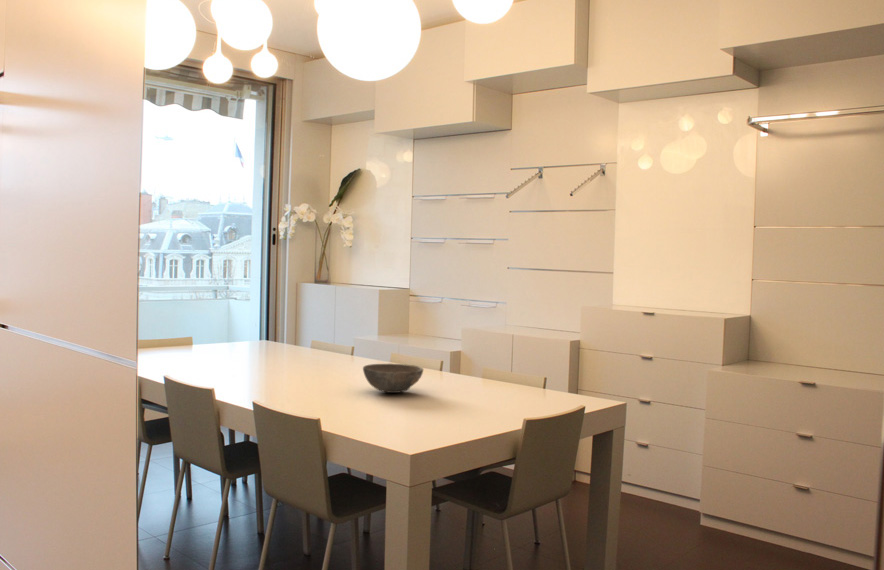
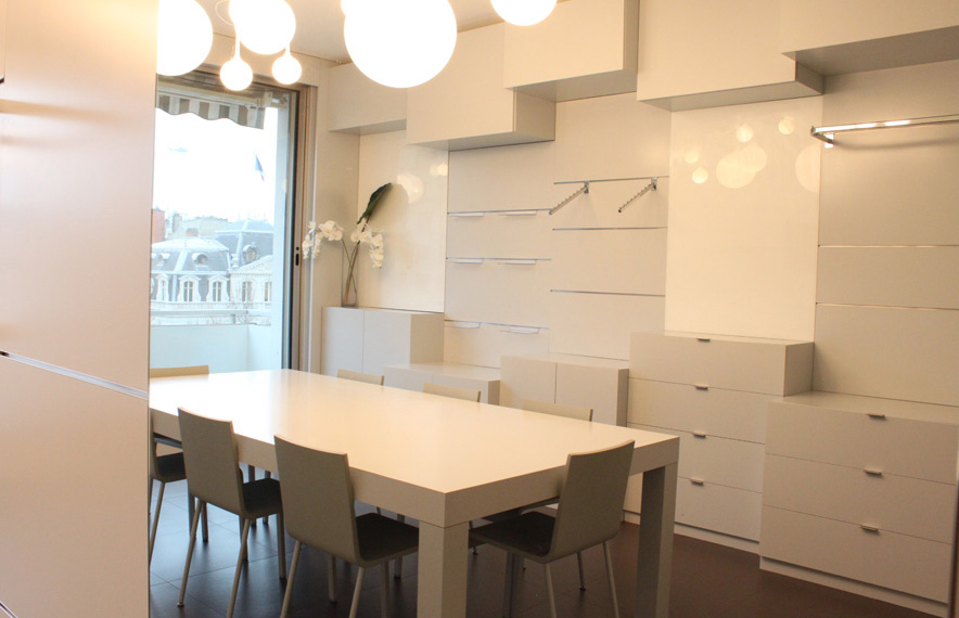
- bowl (392, 379)
